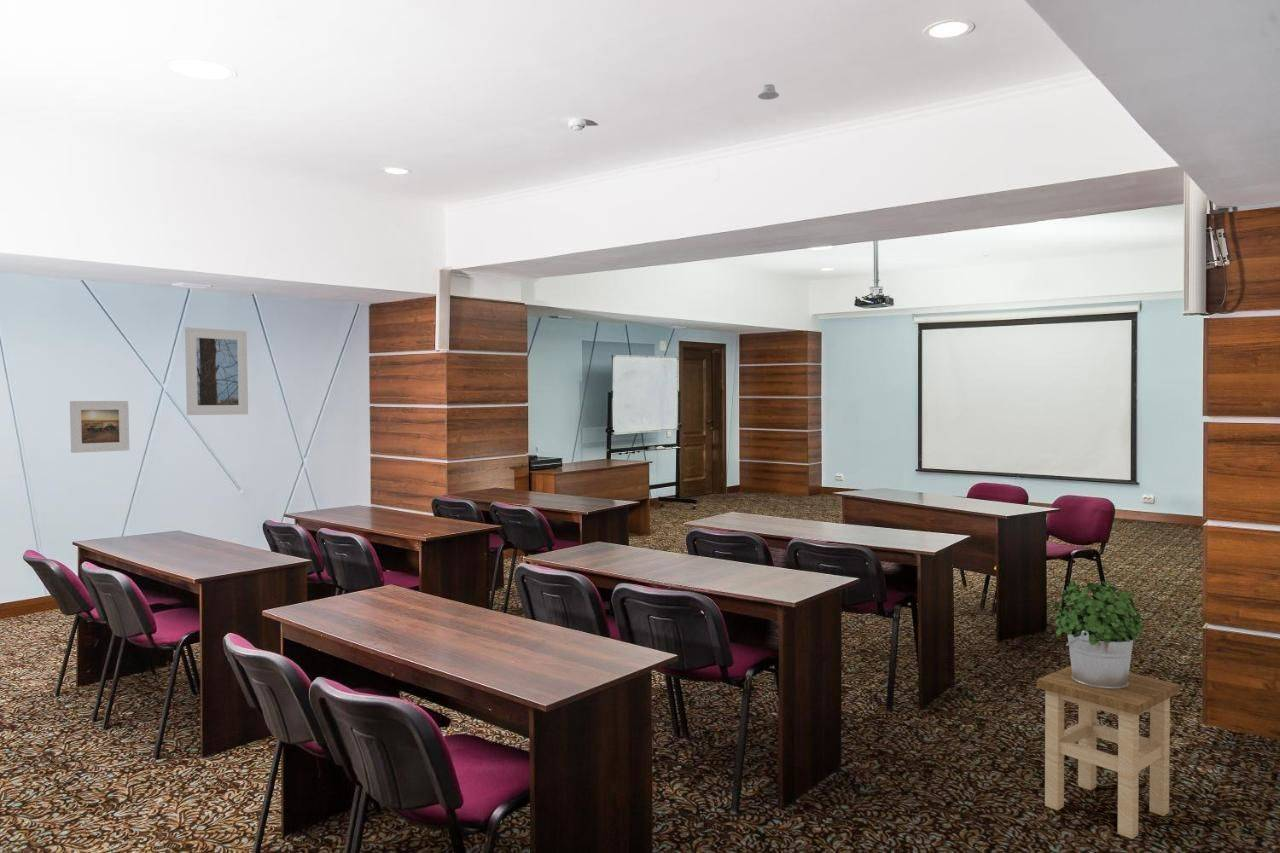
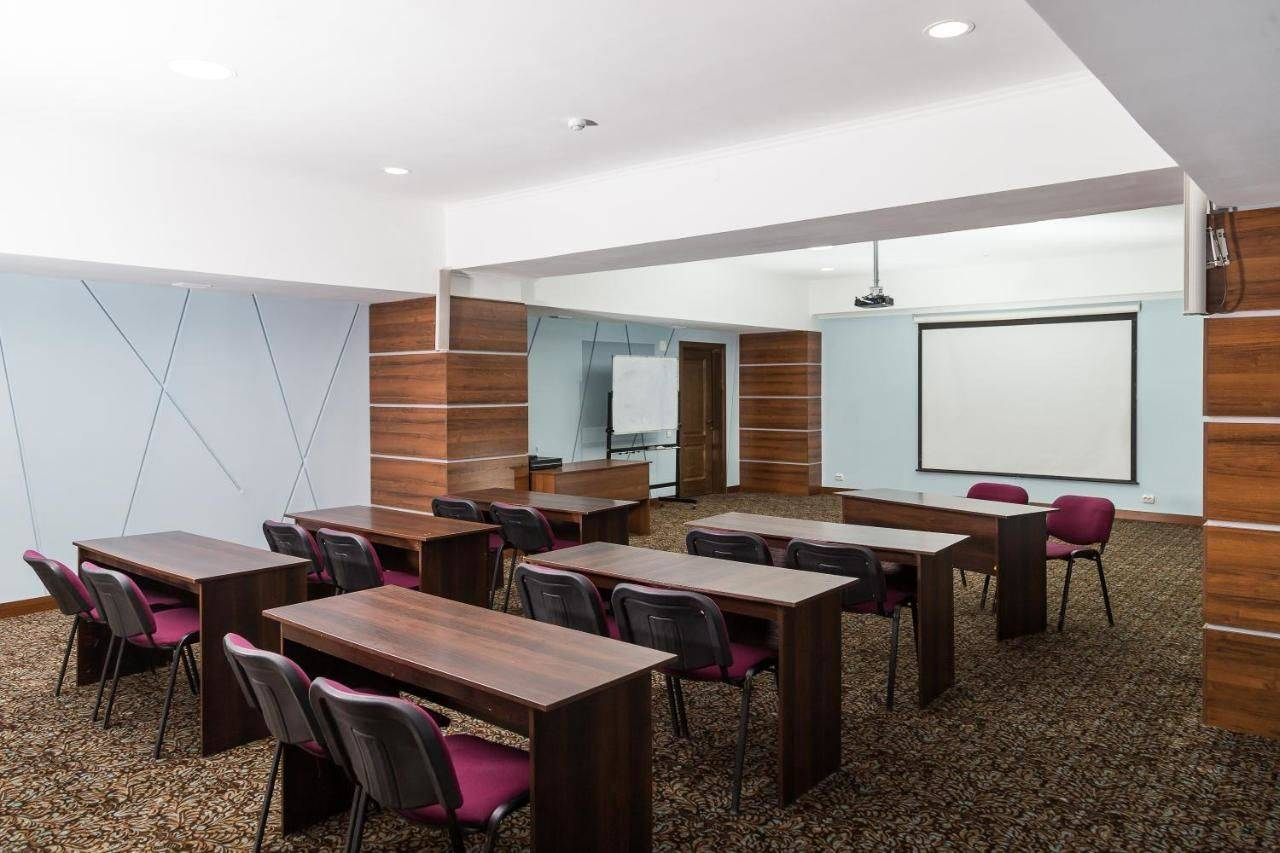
- recessed light (768, 91)
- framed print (100, 426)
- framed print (217, 372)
- stool (1107, 740)
- potted plant (1093, 630)
